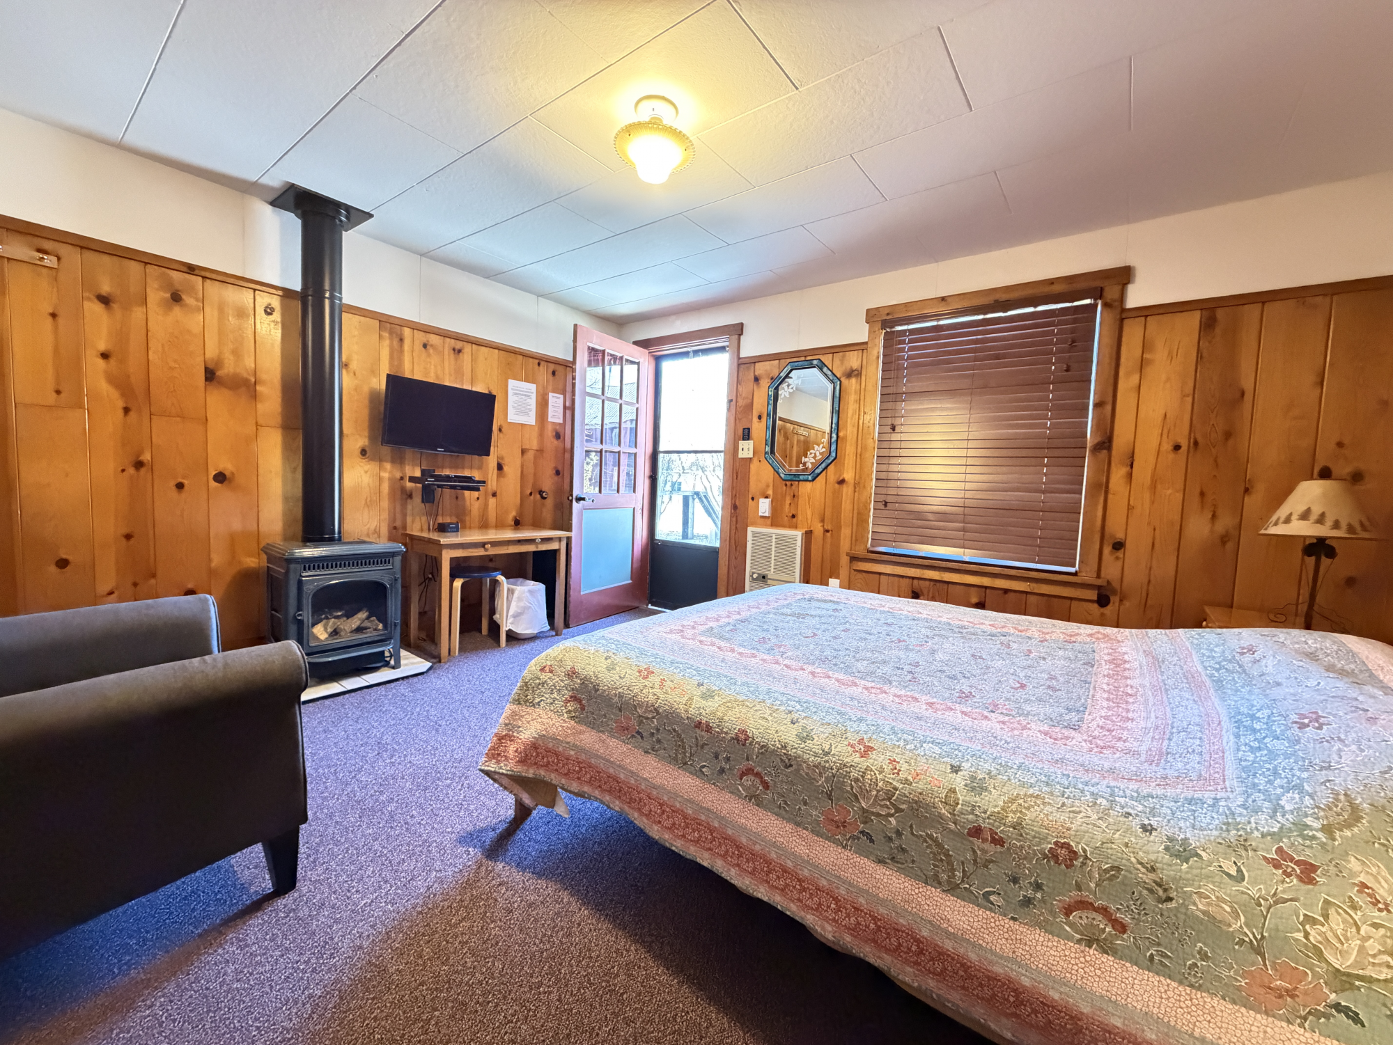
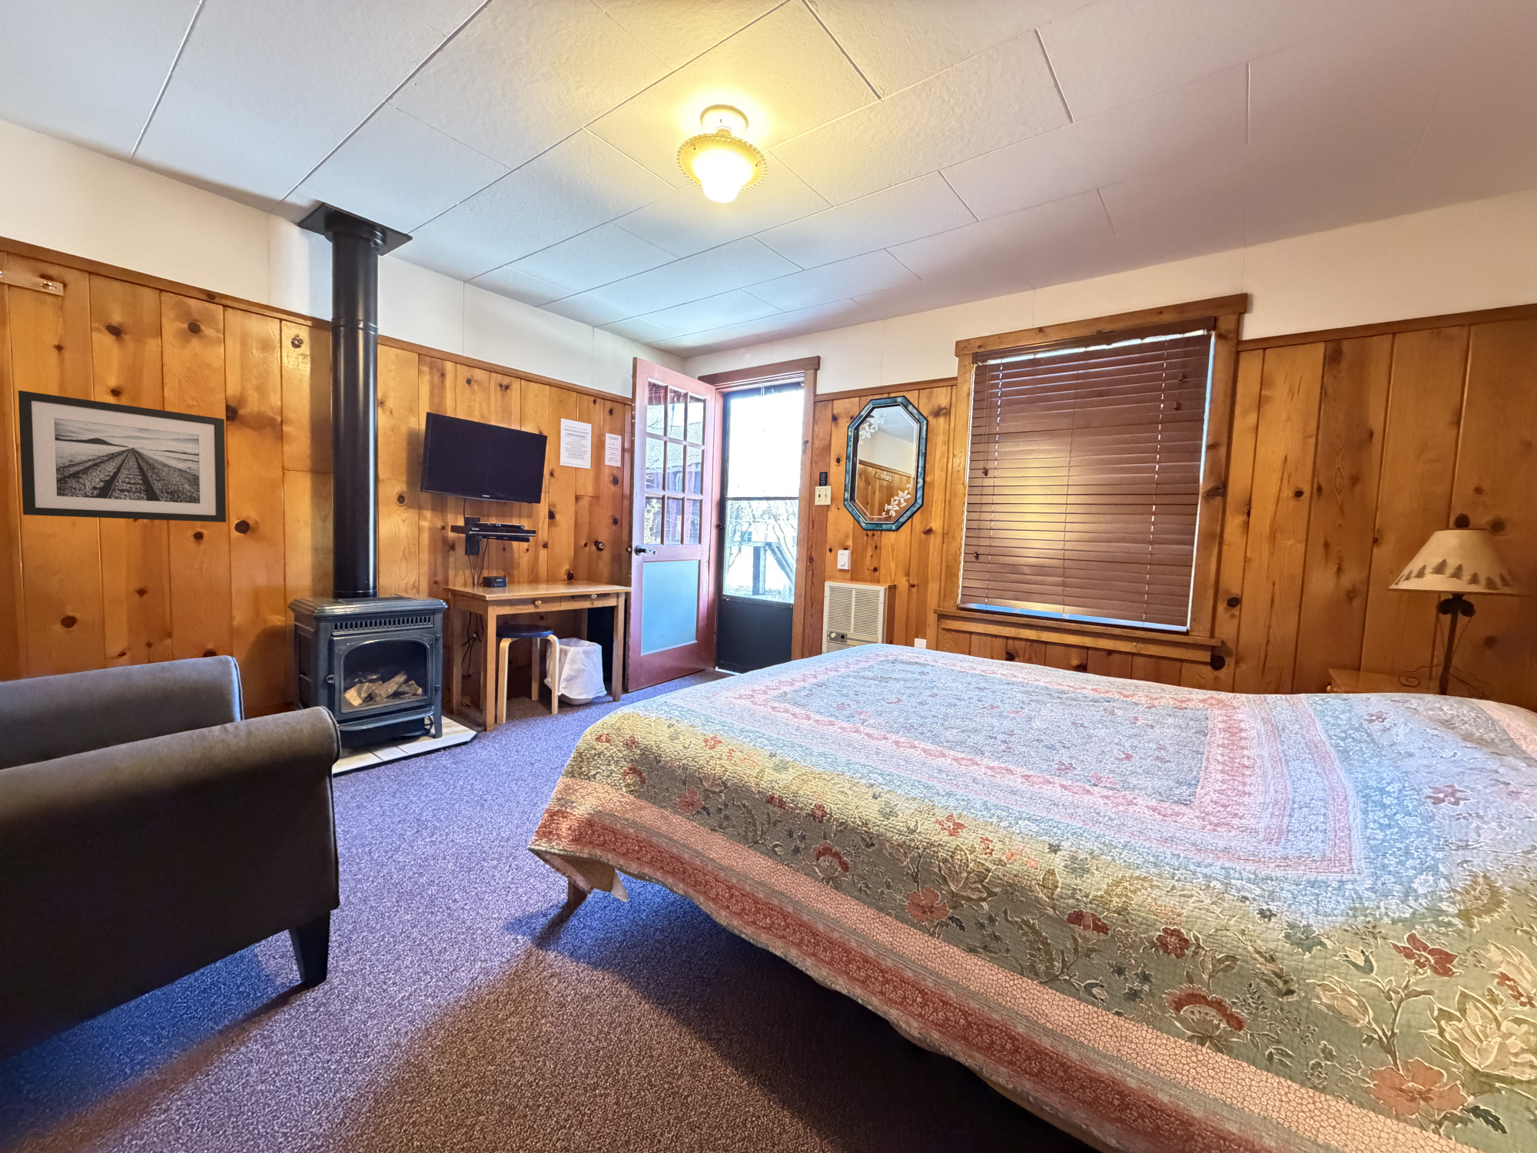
+ wall art (131, 463)
